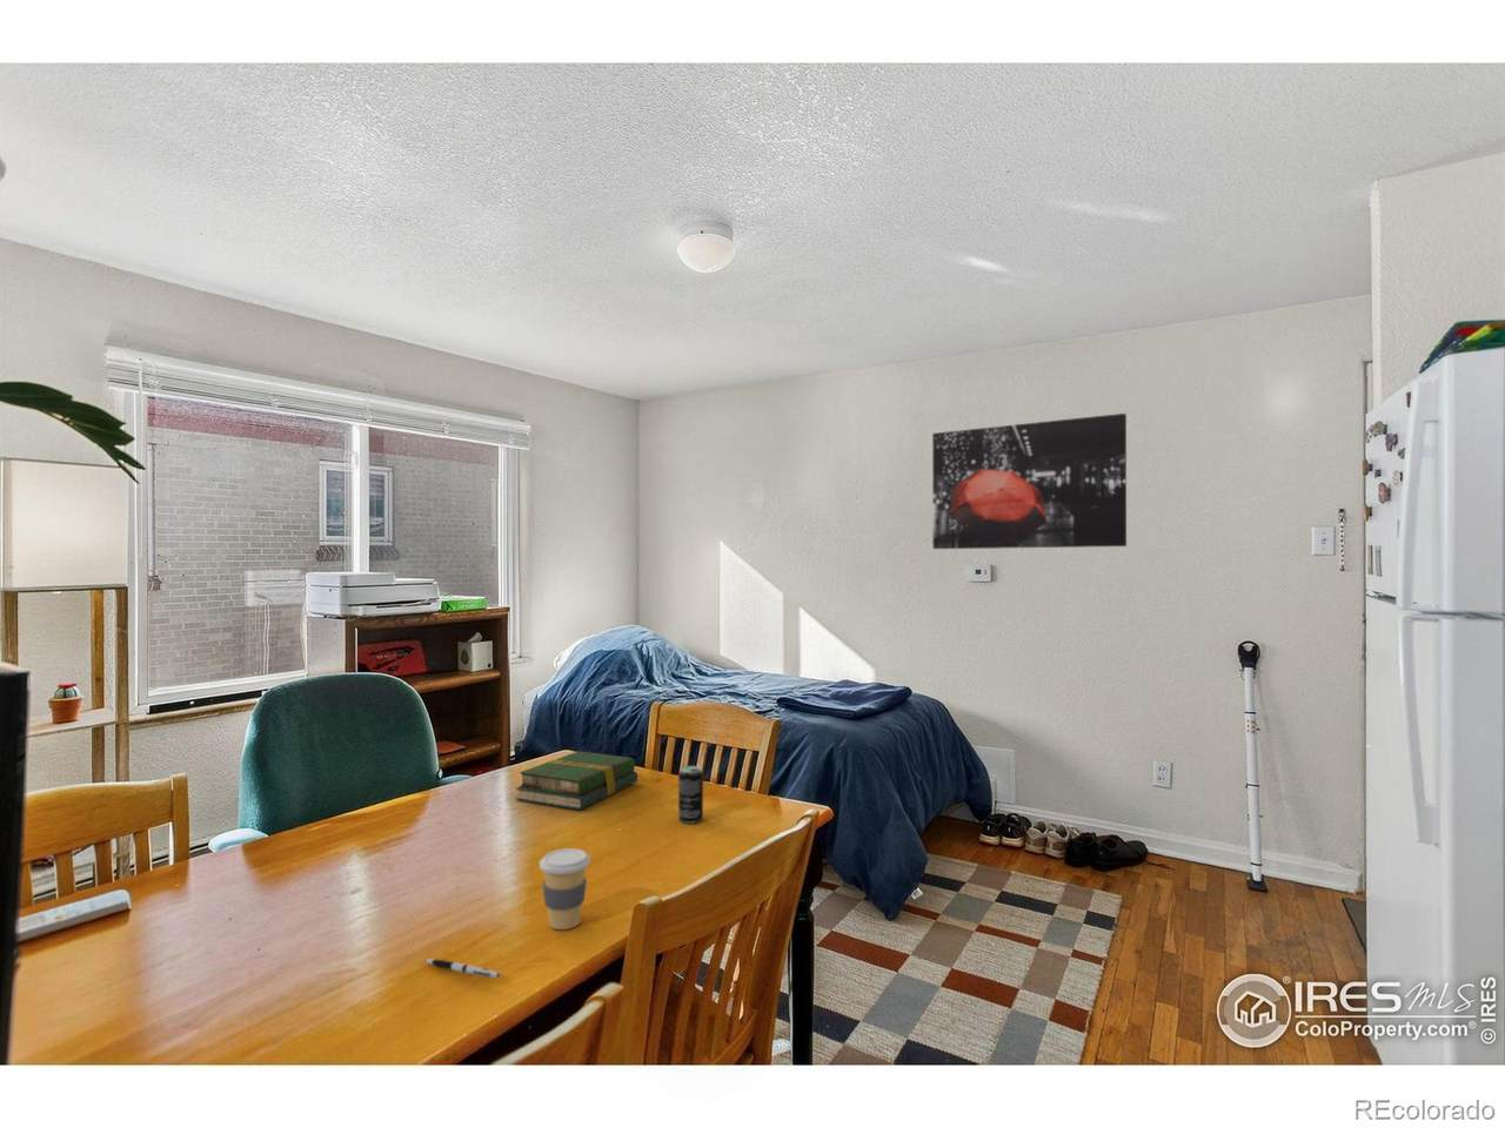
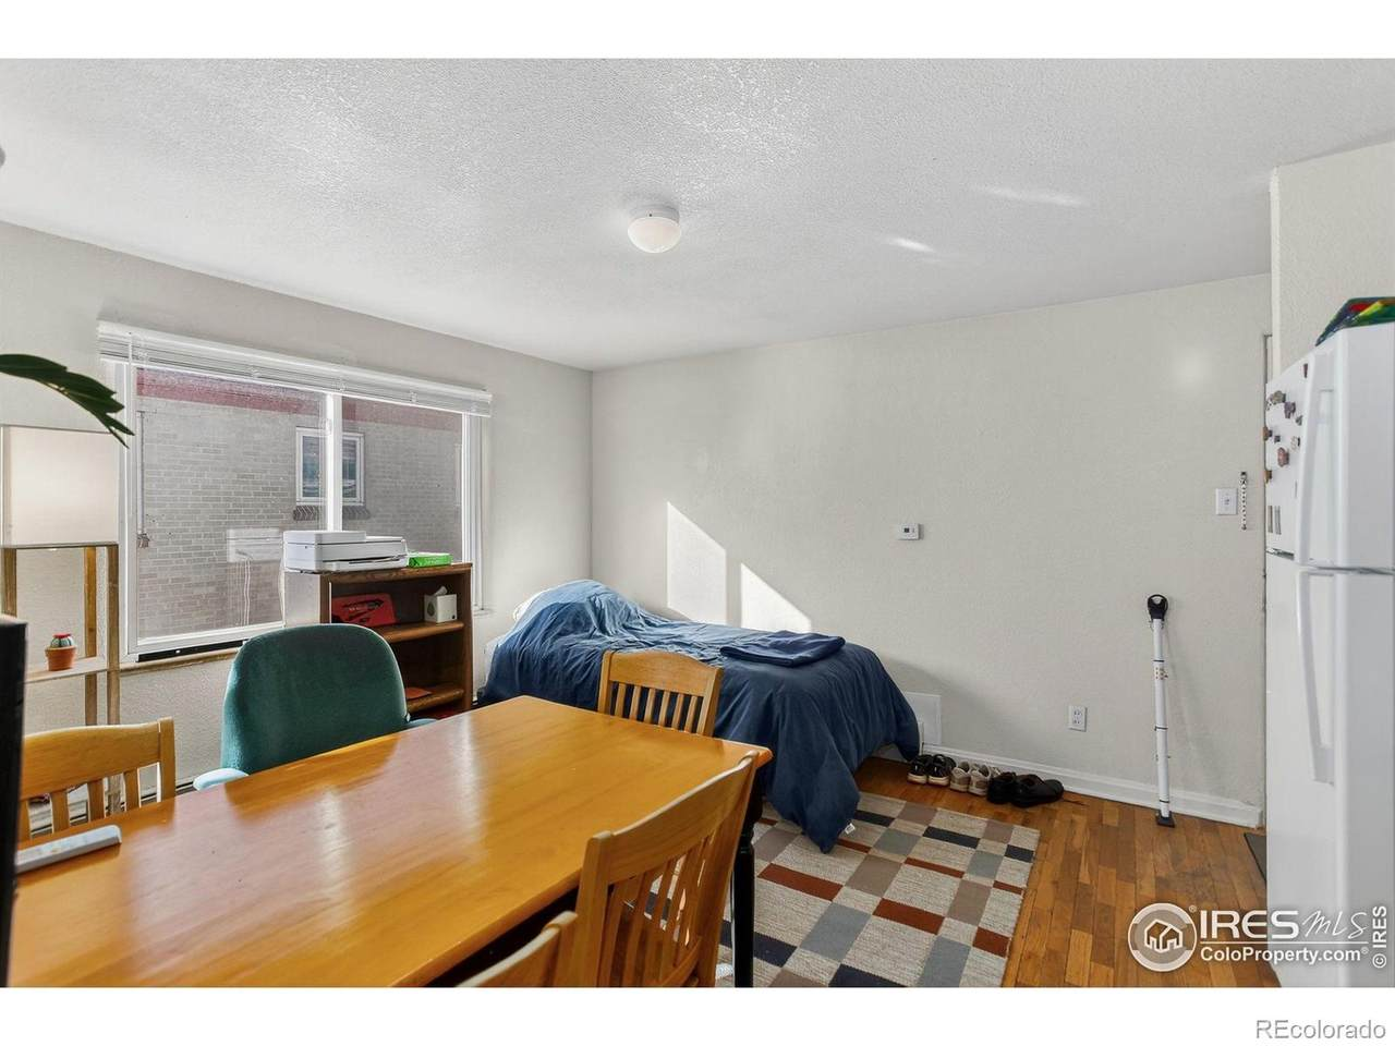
- book (578, 776)
- beverage can (690, 793)
- coffee cup (564, 890)
- wall art (1023, 486)
- pen (460, 967)
